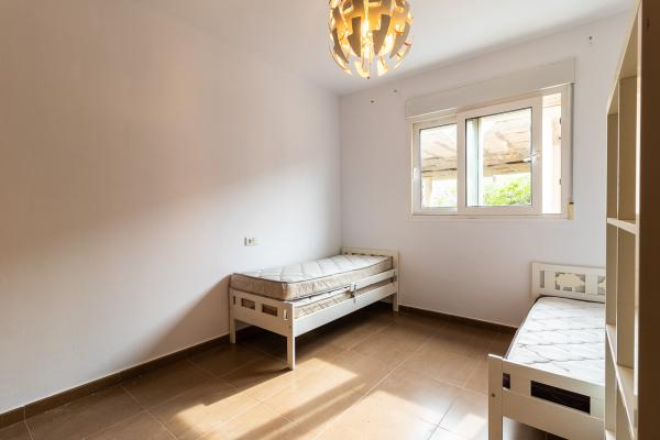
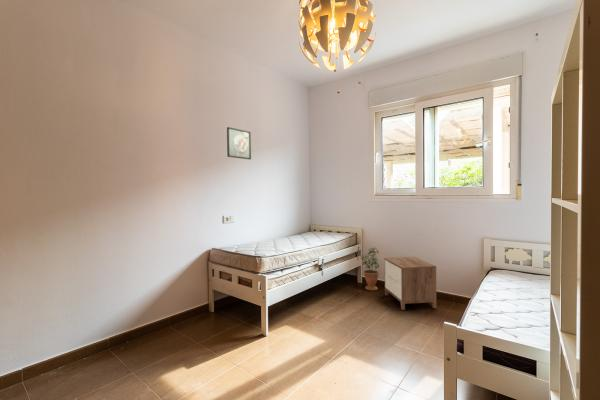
+ nightstand (408, 281)
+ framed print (239, 143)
+ potted plant (369, 267)
